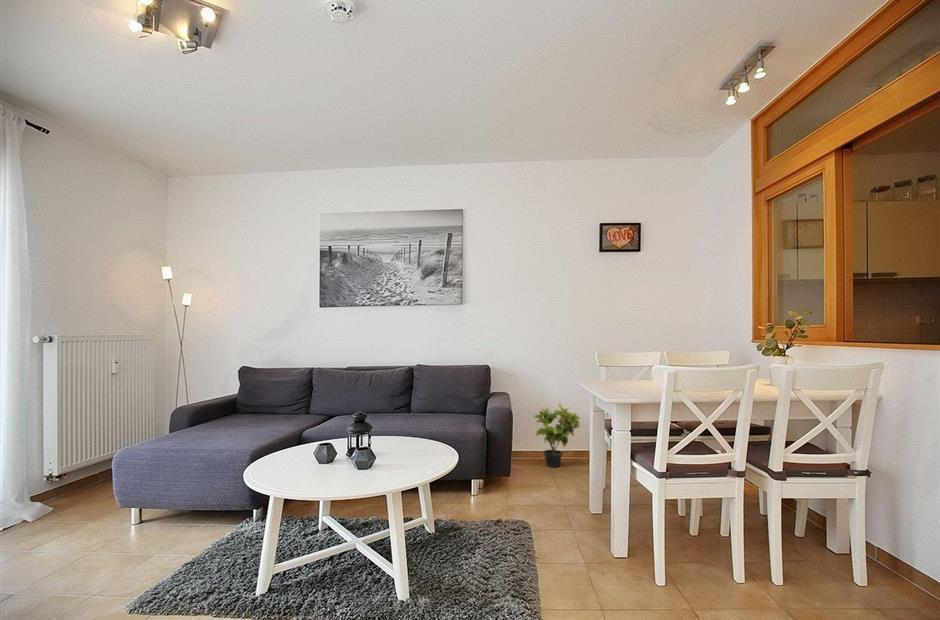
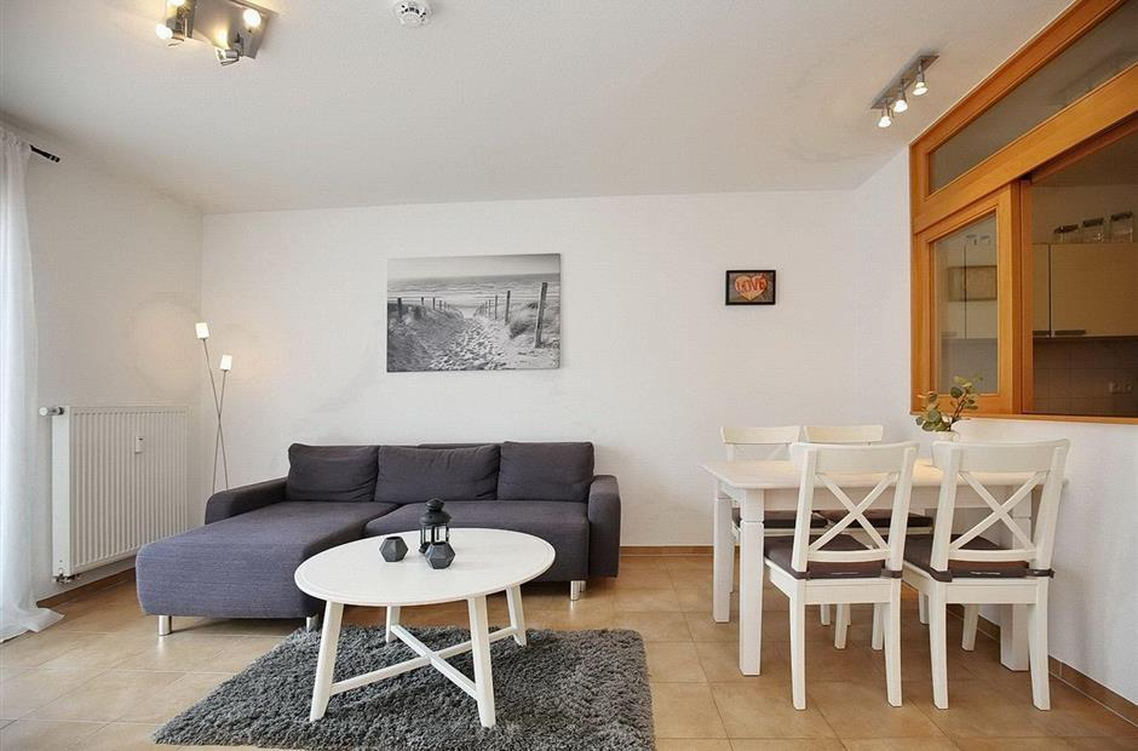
- potted plant (556, 434)
